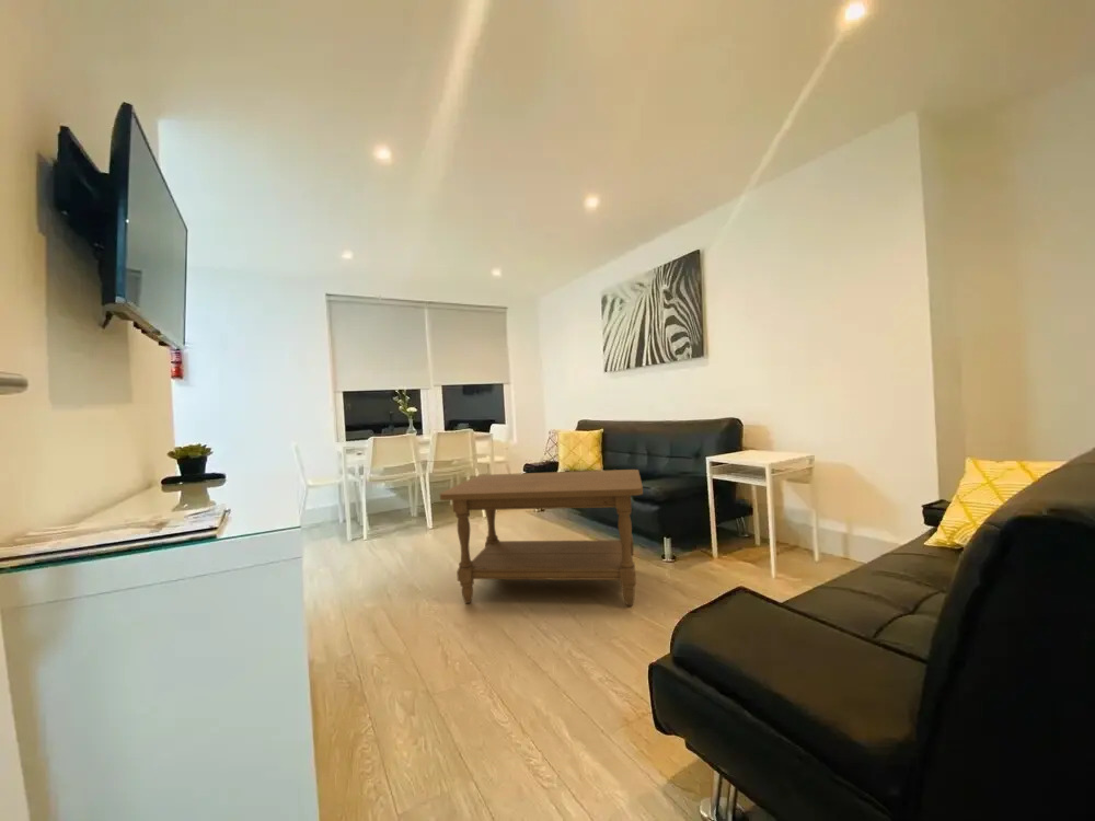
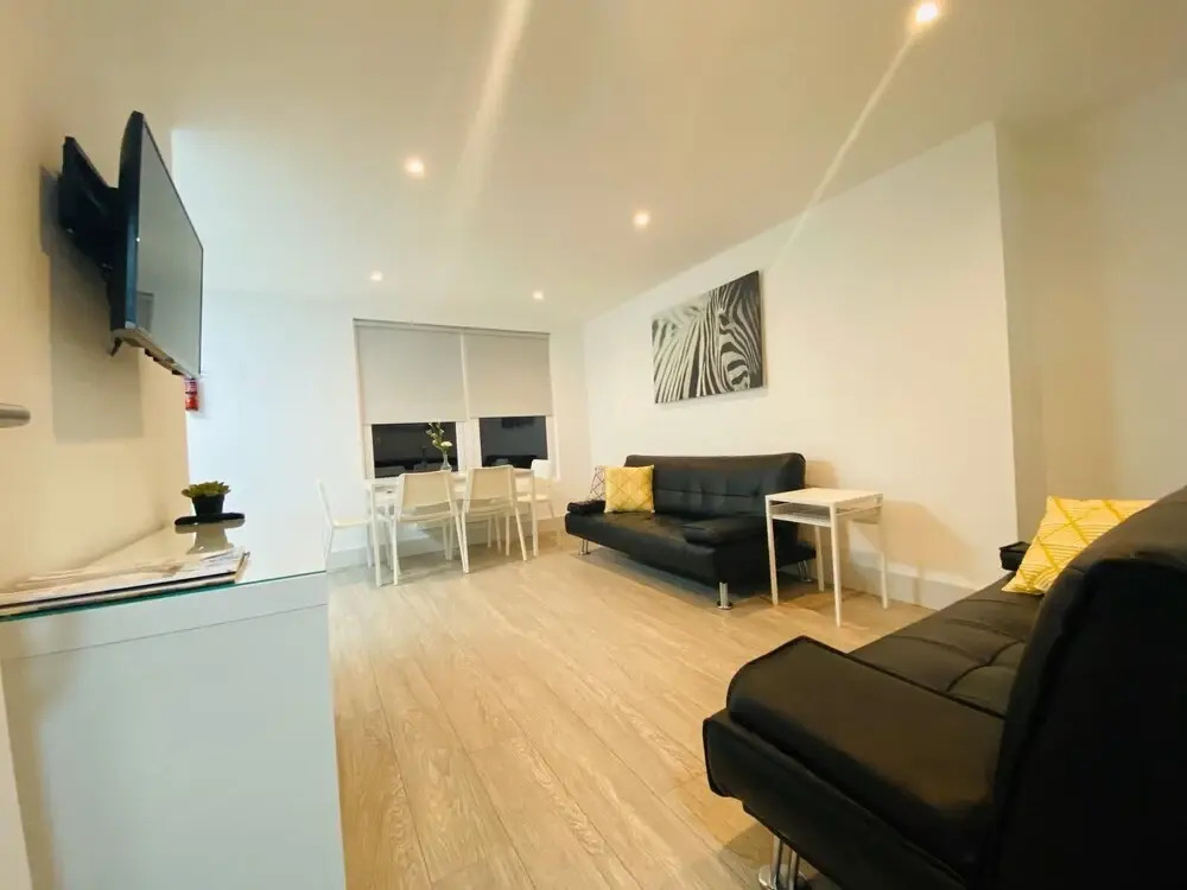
- coffee table (550, 541)
